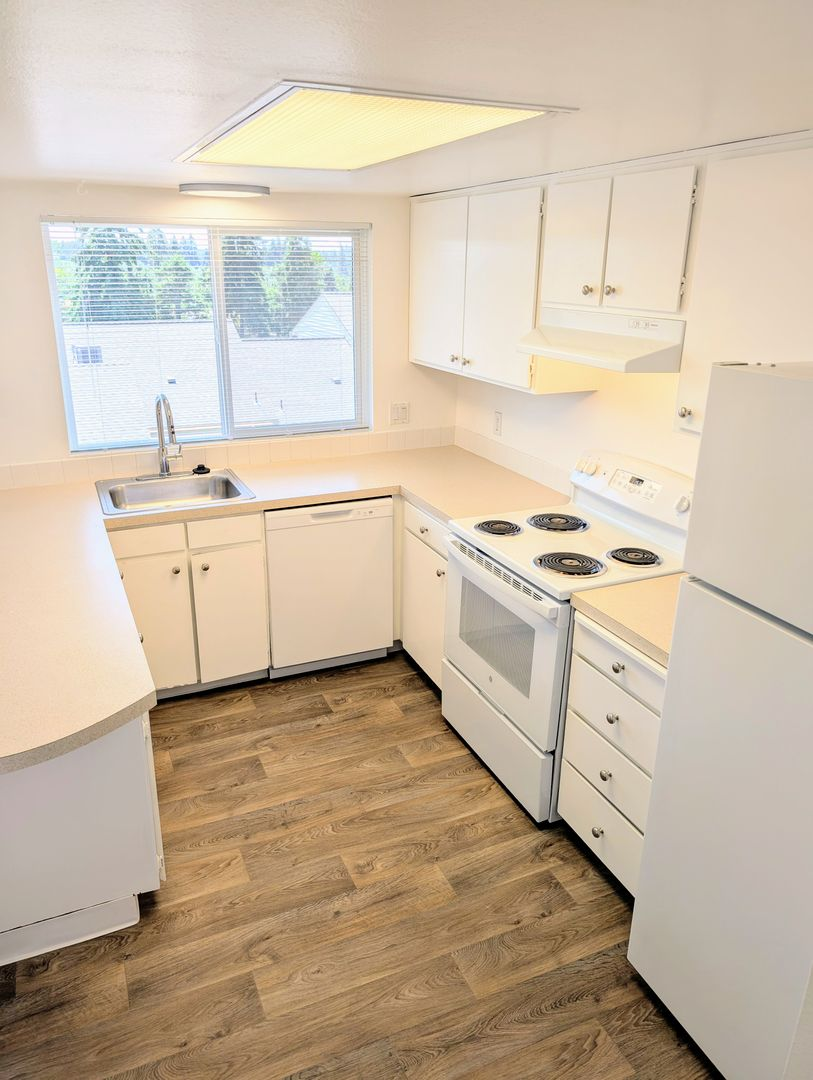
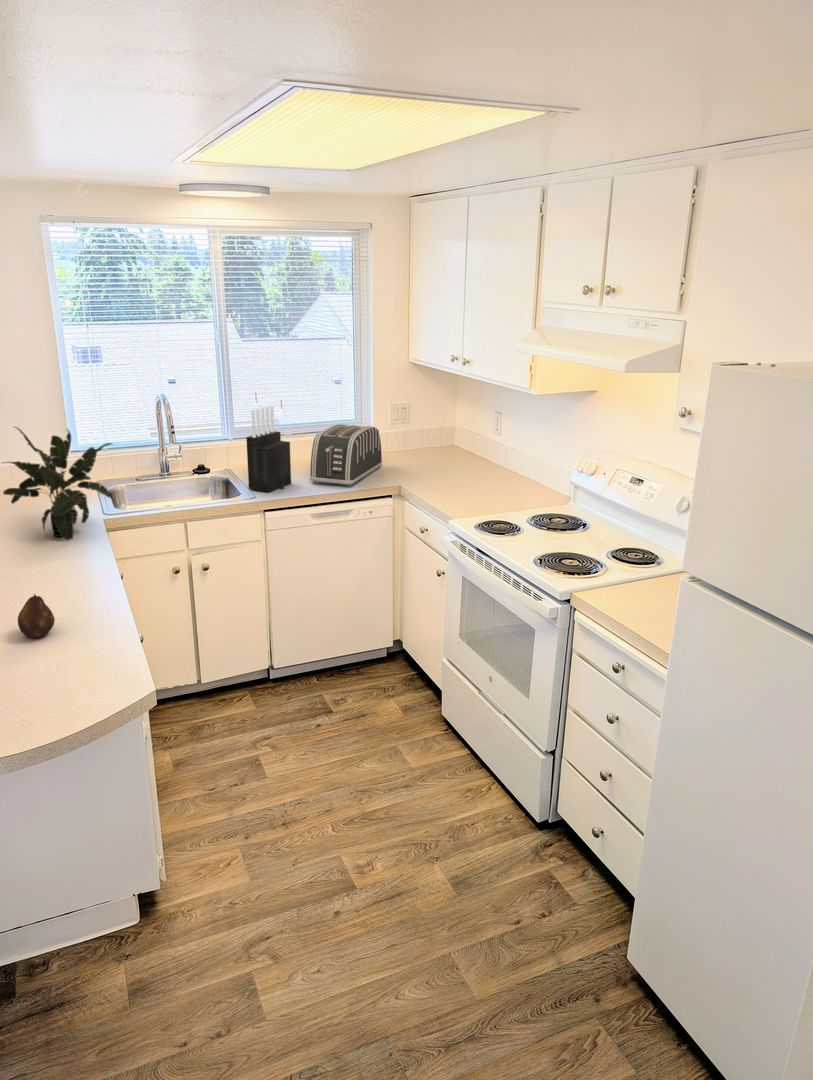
+ knife block (270, 448)
+ toaster (346, 452)
+ fruit (35, 615)
+ potted plant (54, 480)
